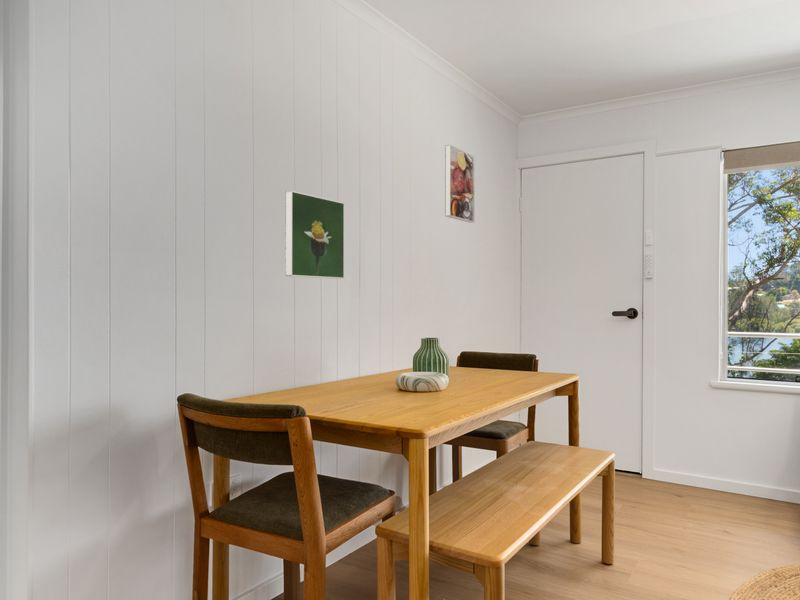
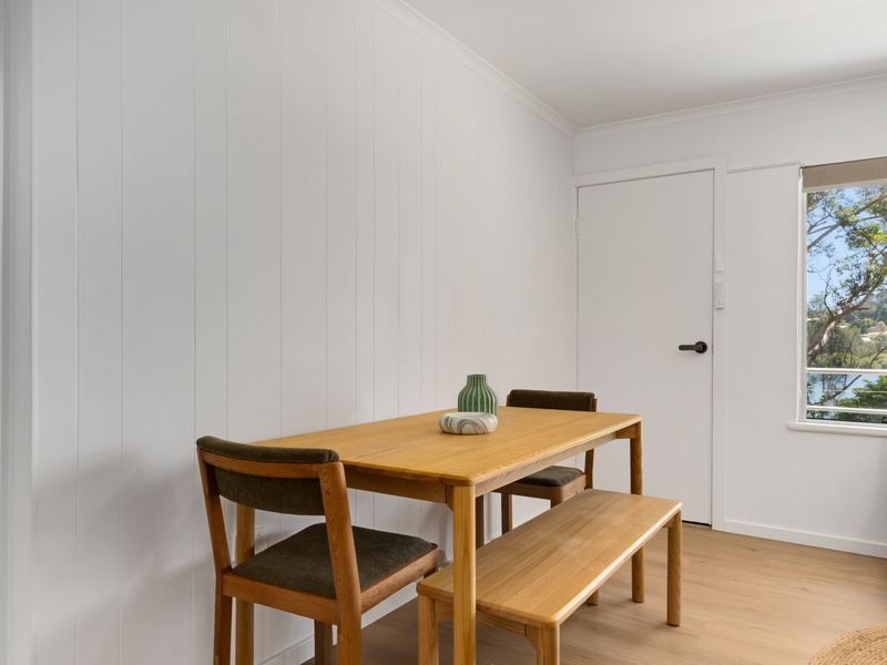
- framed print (316, 237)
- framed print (460, 185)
